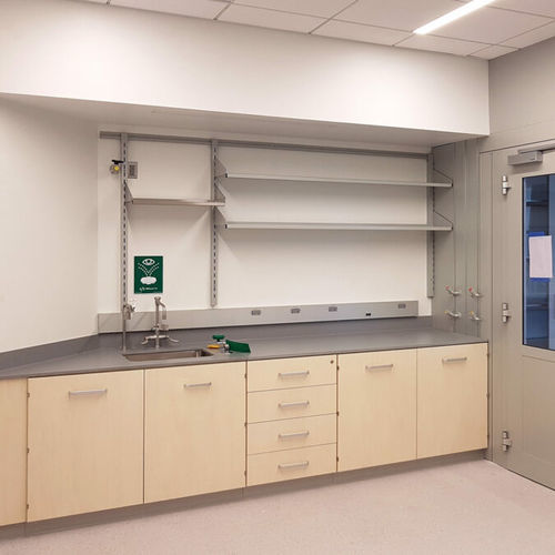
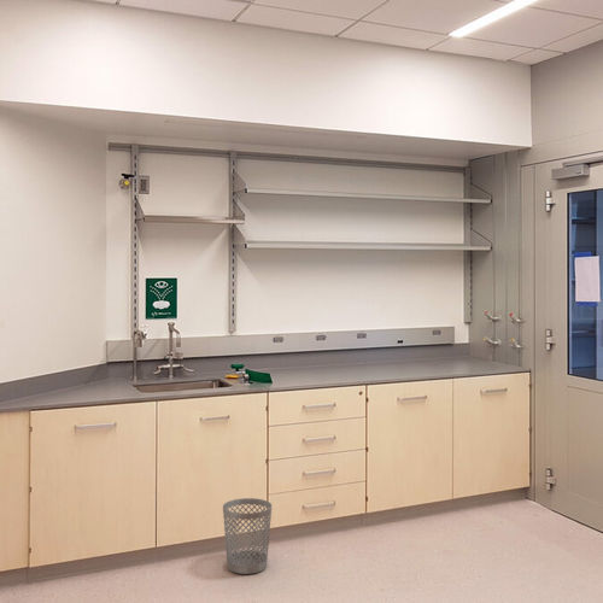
+ wastebasket (247, 535)
